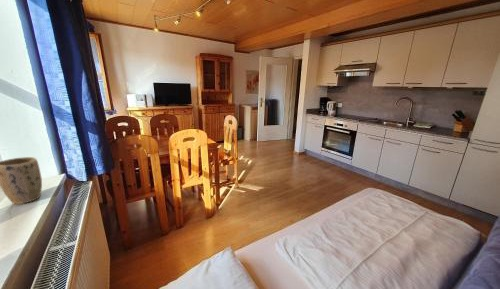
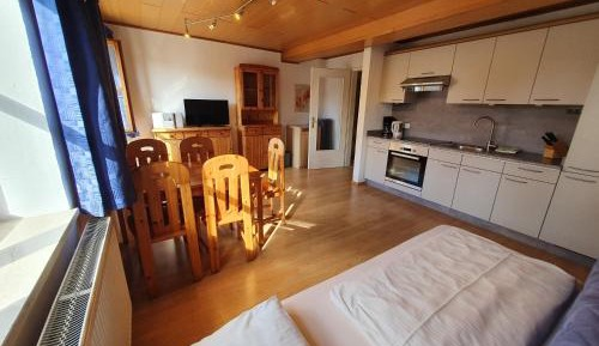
- plant pot (21, 180)
